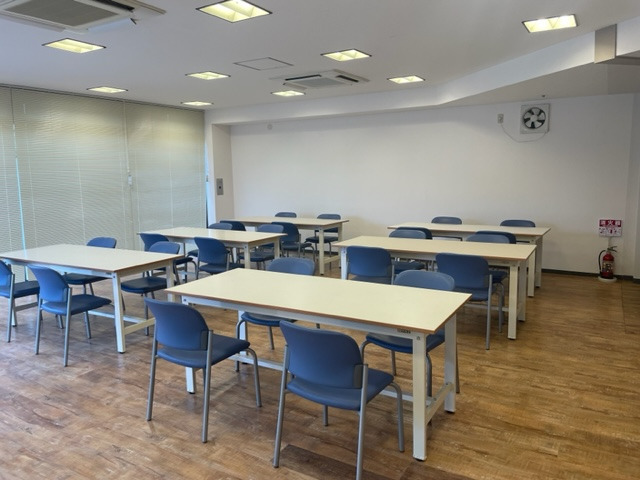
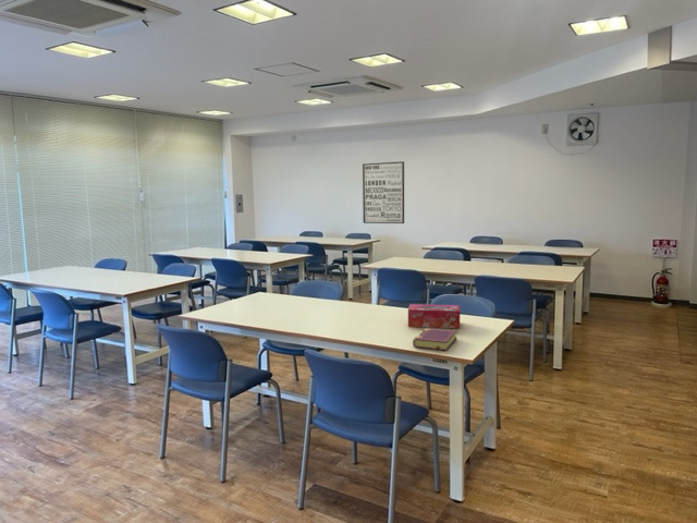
+ wall art (382, 193)
+ book (435, 338)
+ tissue box (433, 315)
